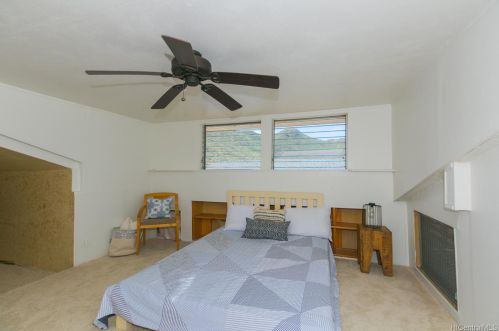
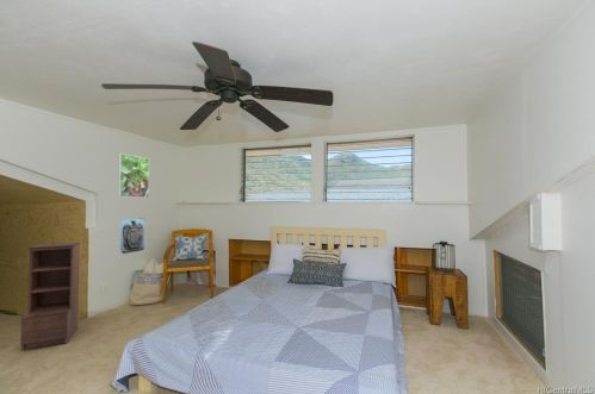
+ wall sculpture (134, 234)
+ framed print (134, 176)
+ bookshelf (52, 292)
